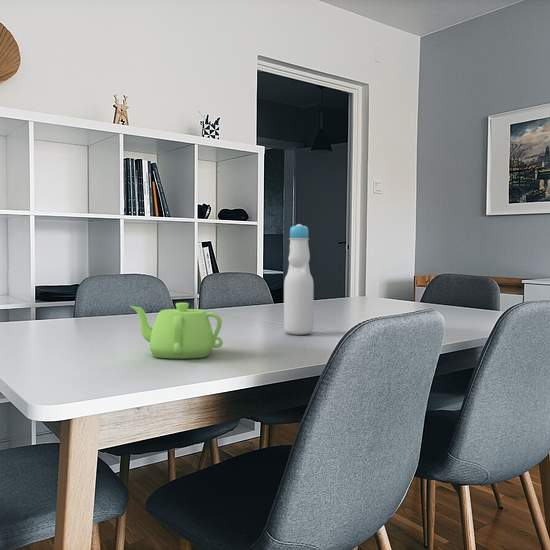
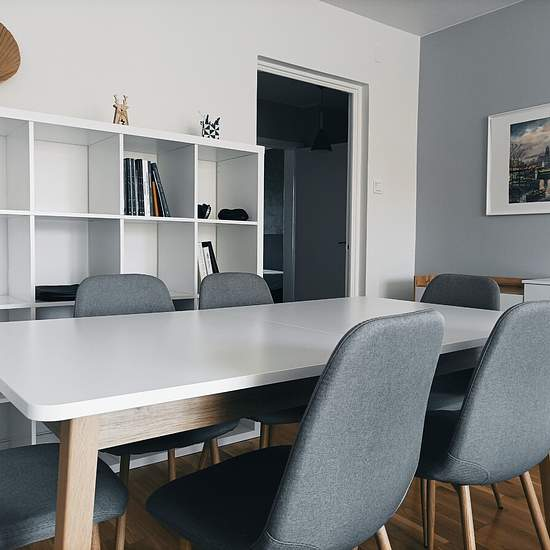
- bottle (298, 278)
- teapot (176, 328)
